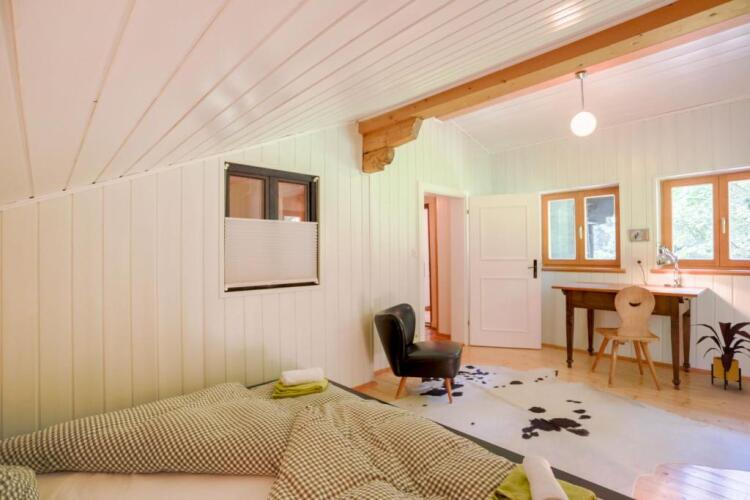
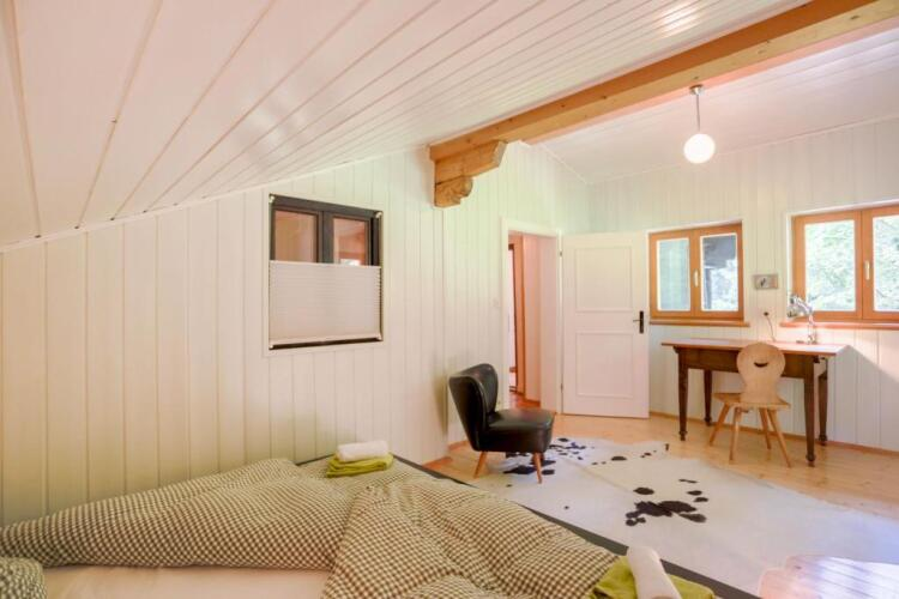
- house plant (724, 353)
